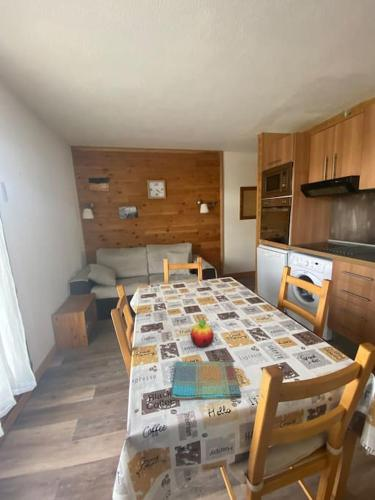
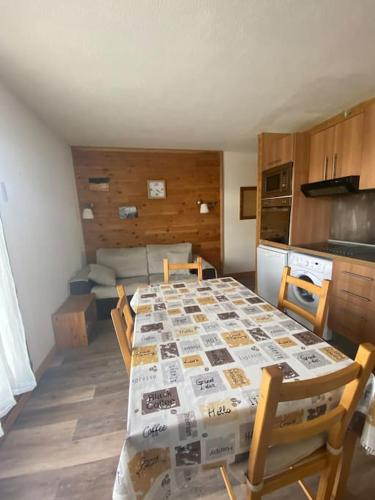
- fruit (202, 334)
- dish towel (204, 377)
